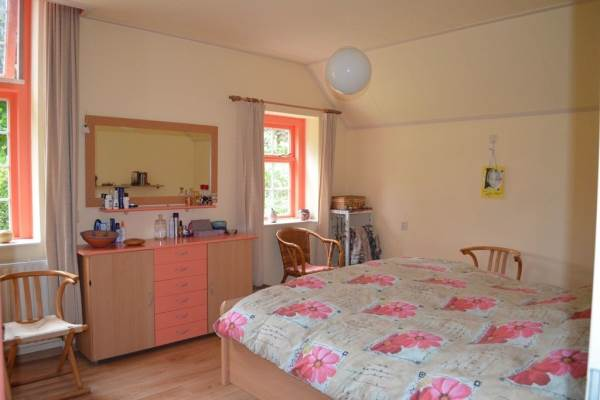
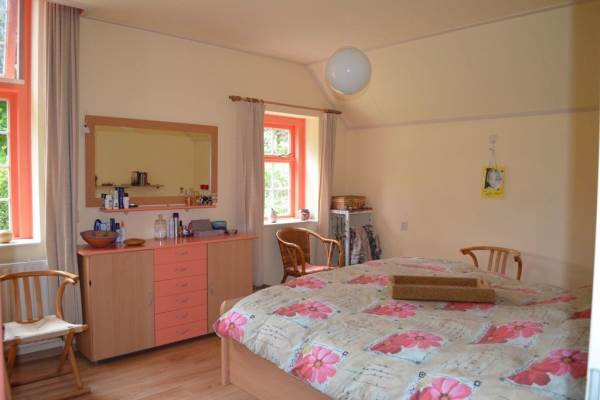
+ serving tray (437, 285)
